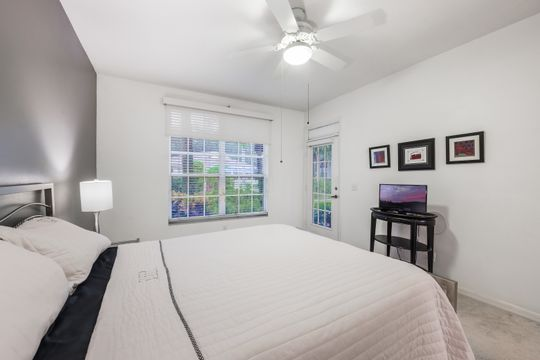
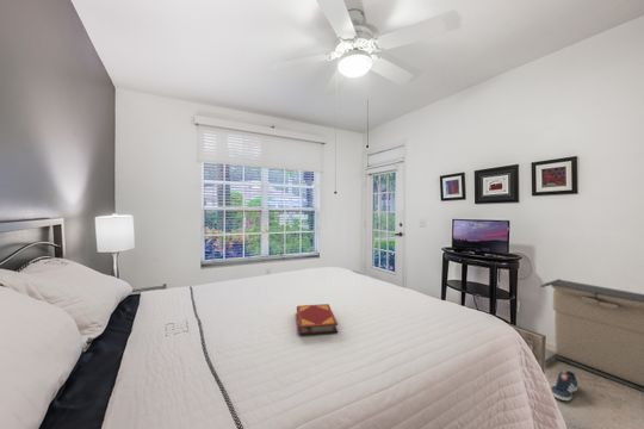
+ hardback book (315, 317)
+ laundry hamper (596, 334)
+ sneaker (563, 383)
